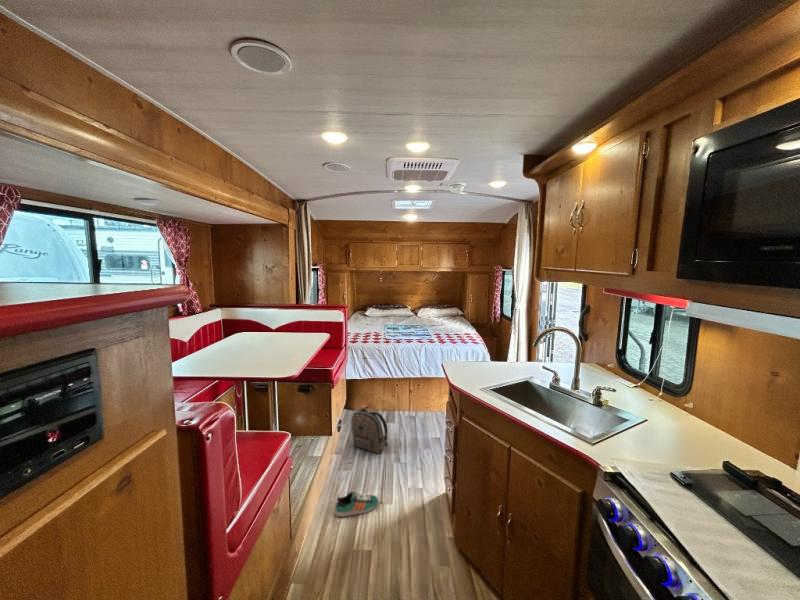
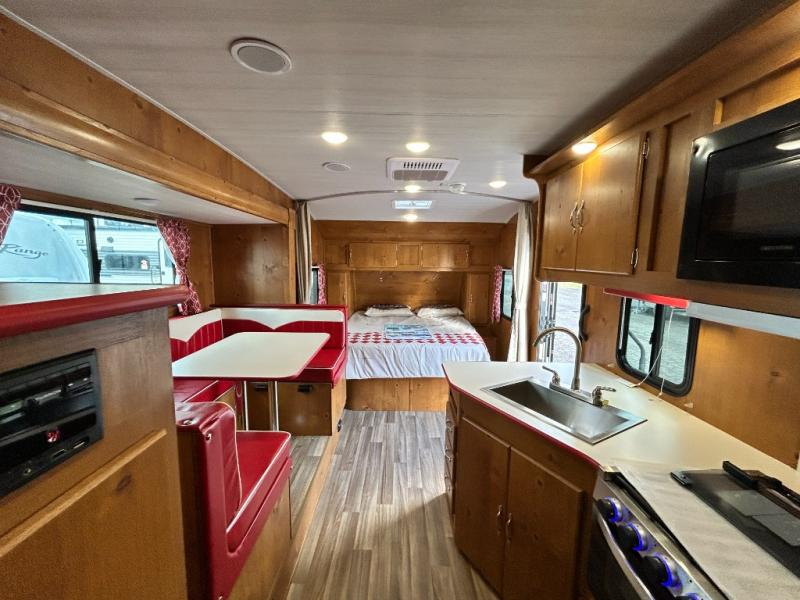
- backpack (368, 426)
- sneaker (357, 501)
